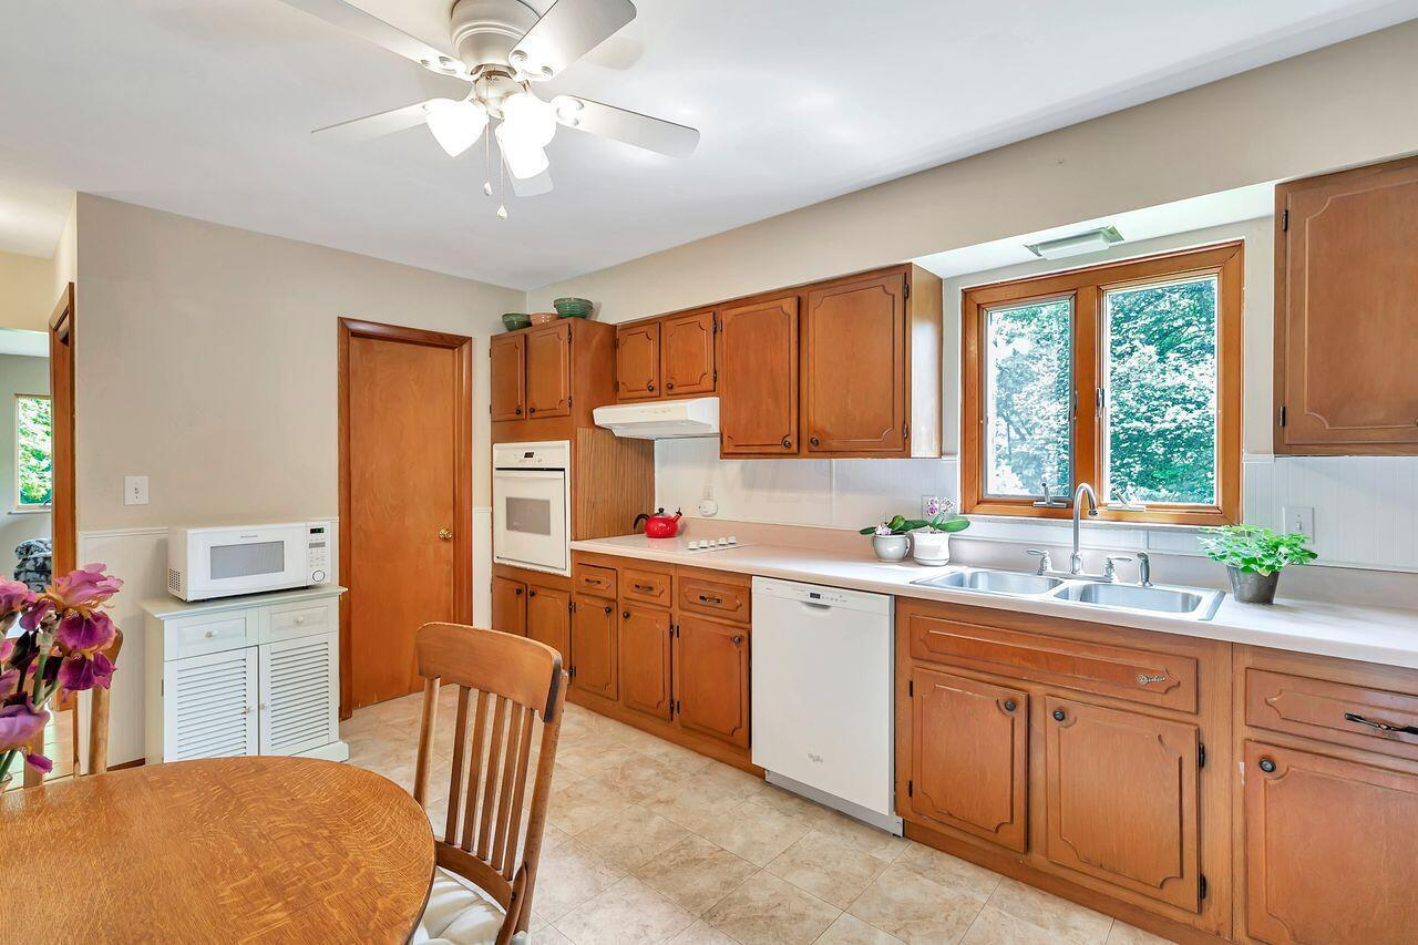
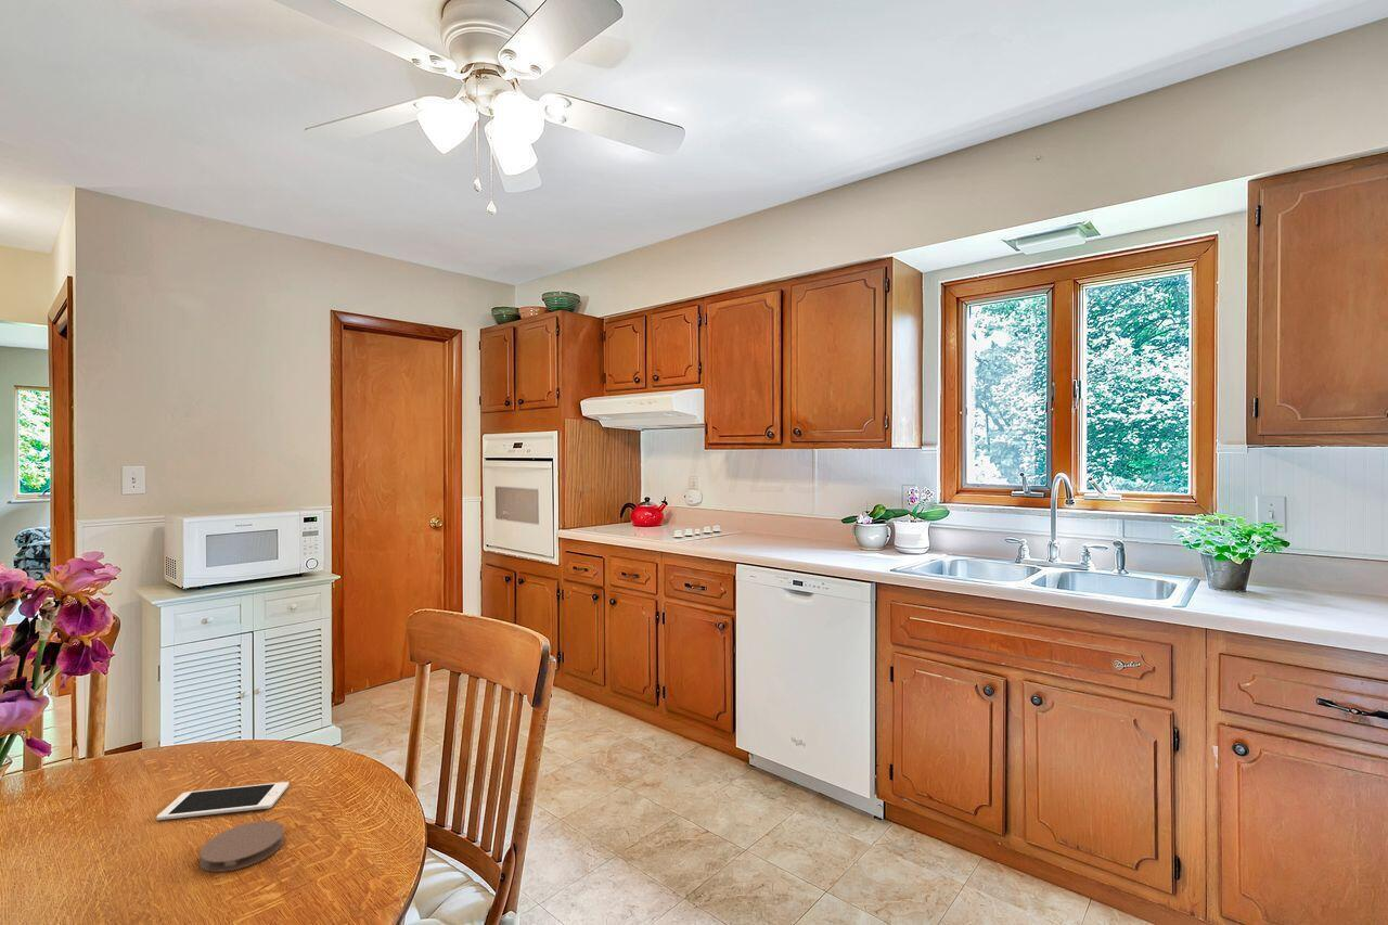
+ coaster (243, 845)
+ cell phone (226, 799)
